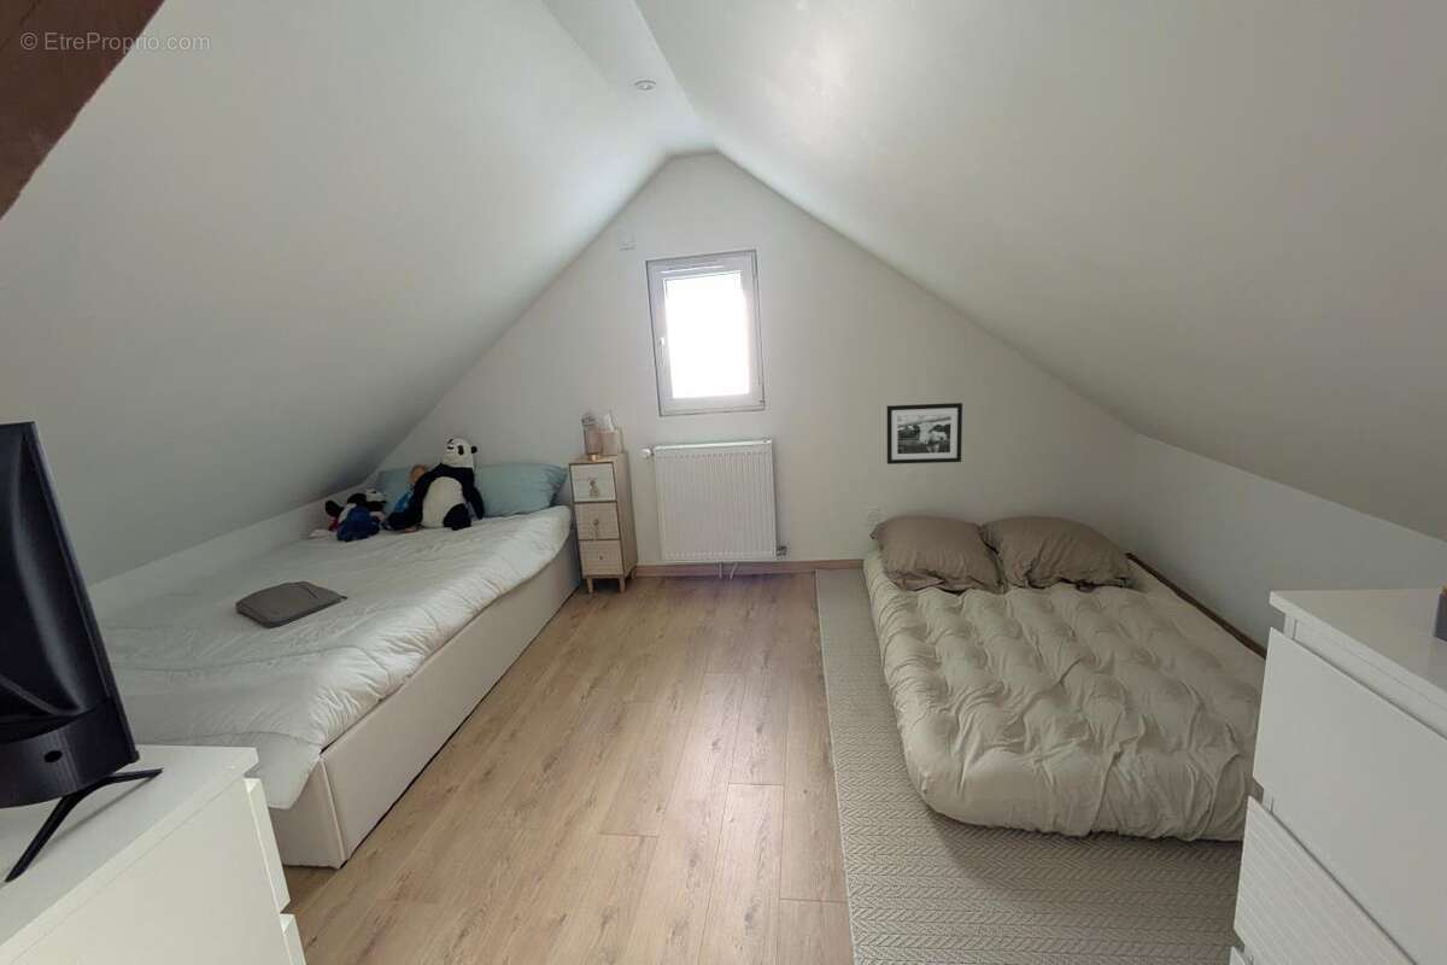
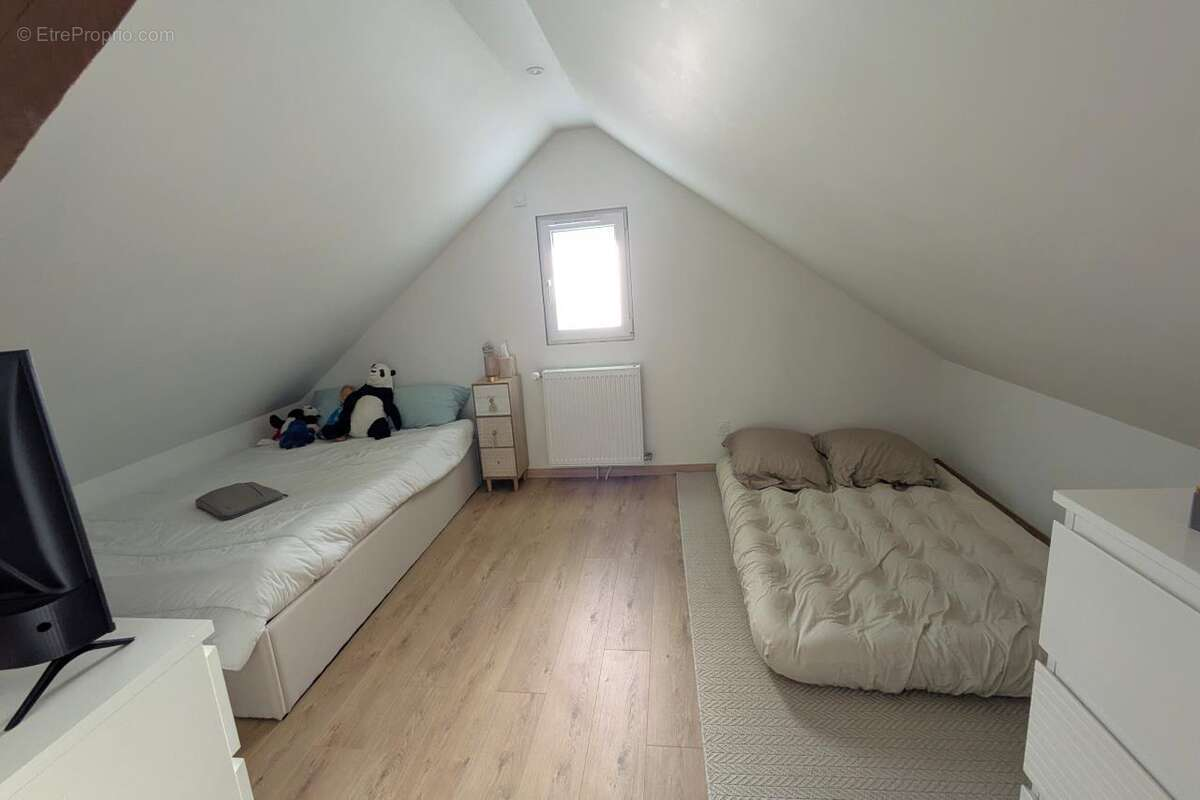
- picture frame (924, 433)
